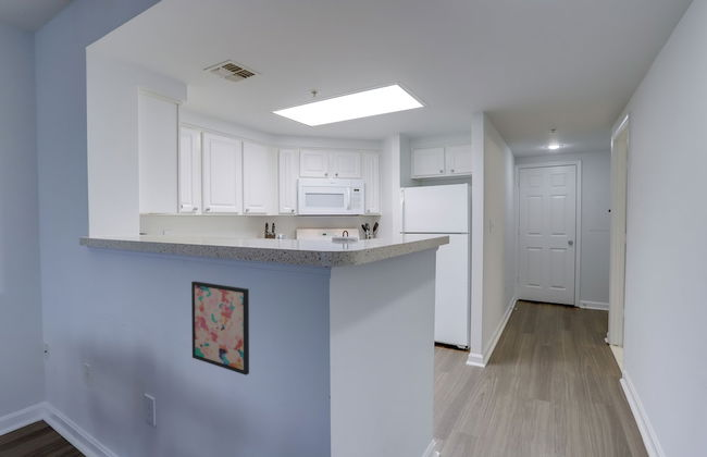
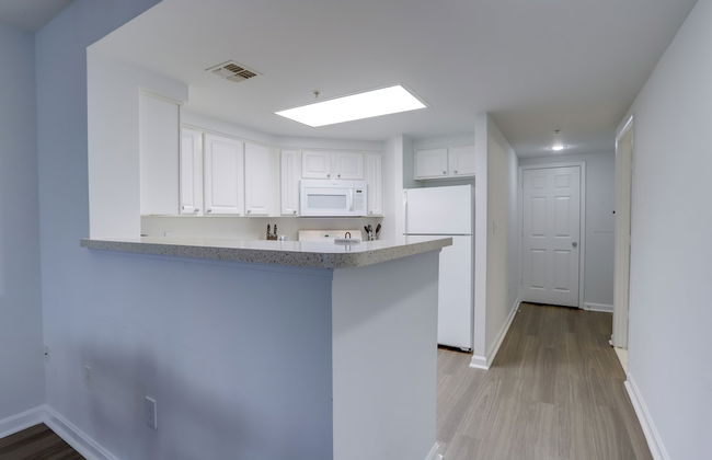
- wall art (219, 325)
